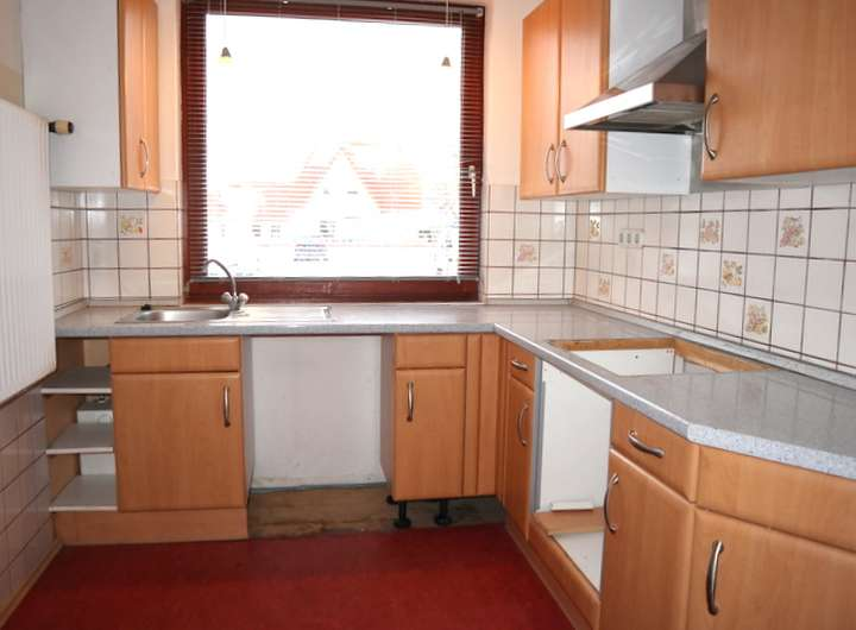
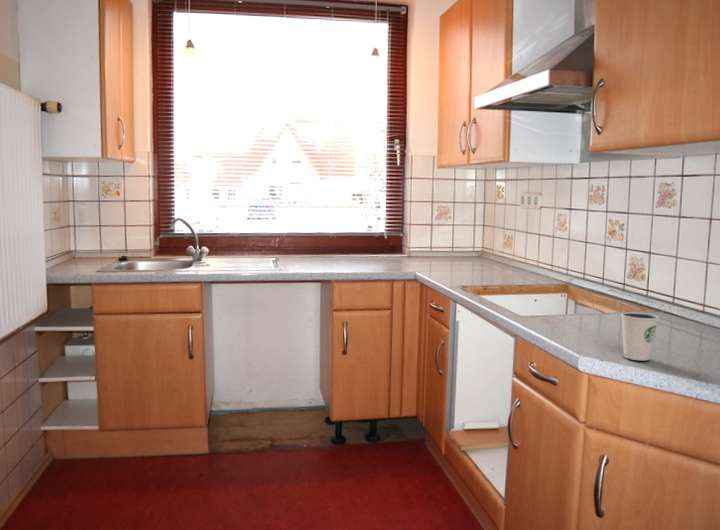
+ dixie cup (638, 336)
